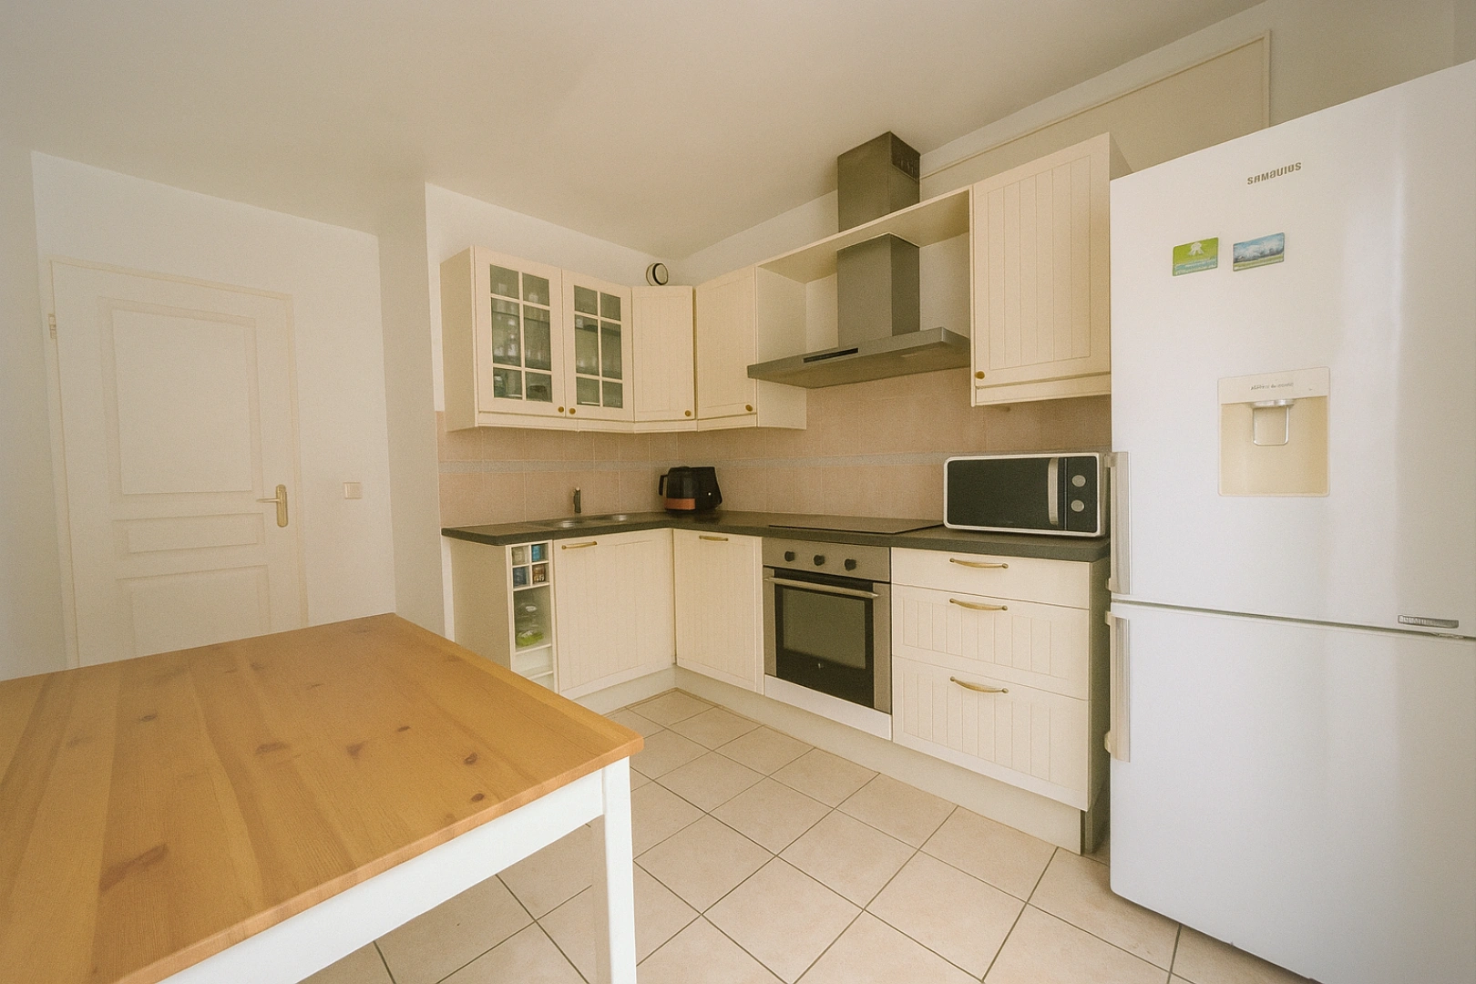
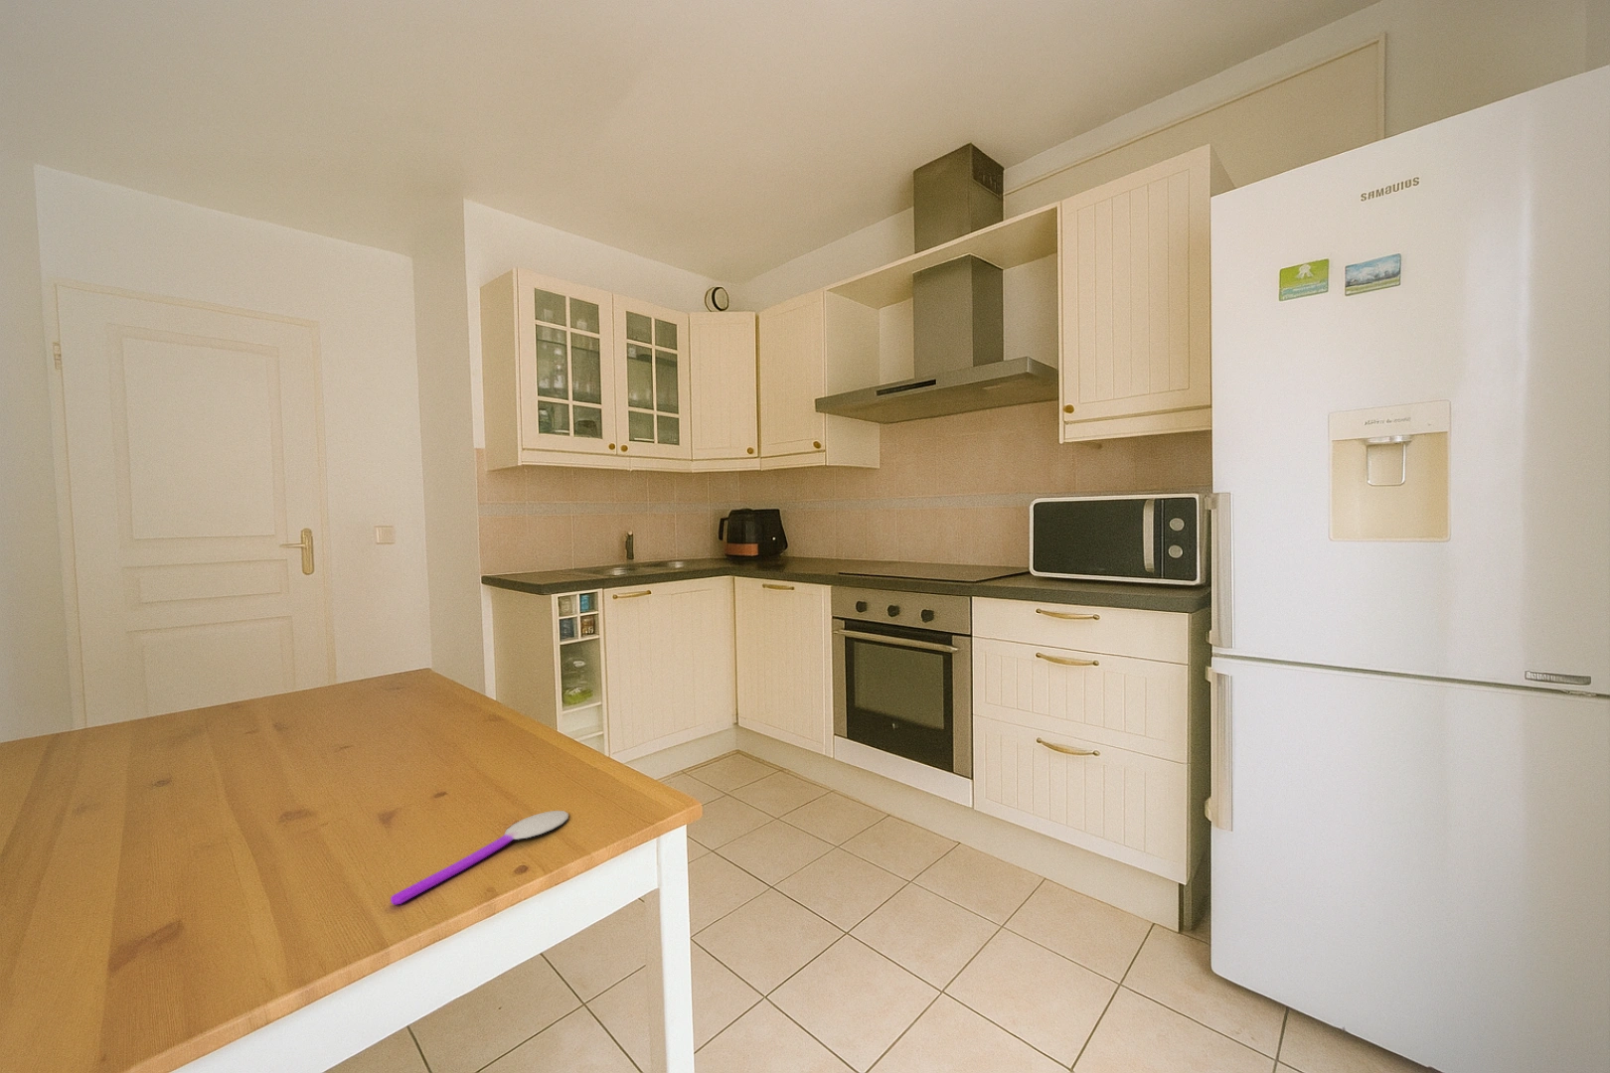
+ spoon (490, 848)
